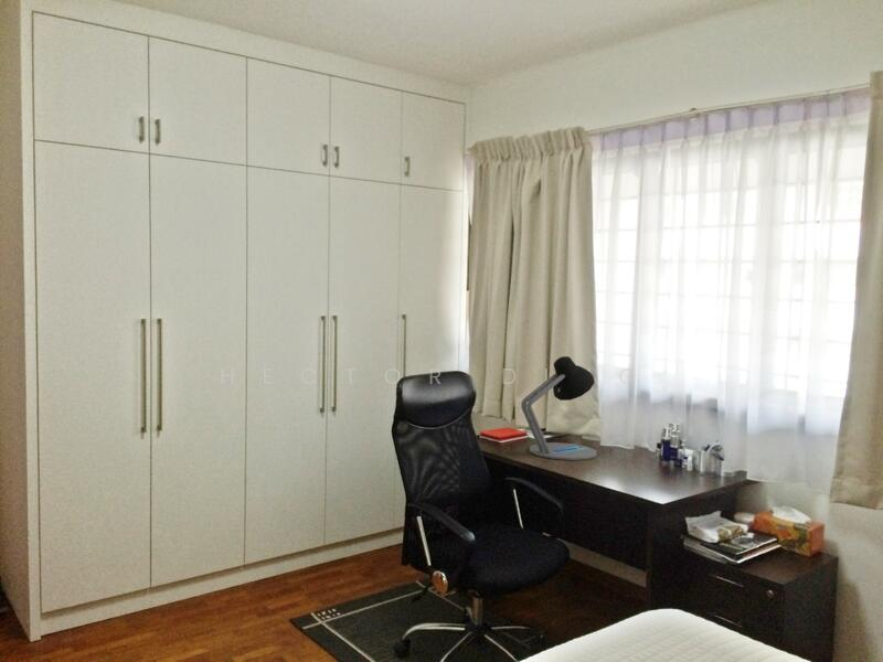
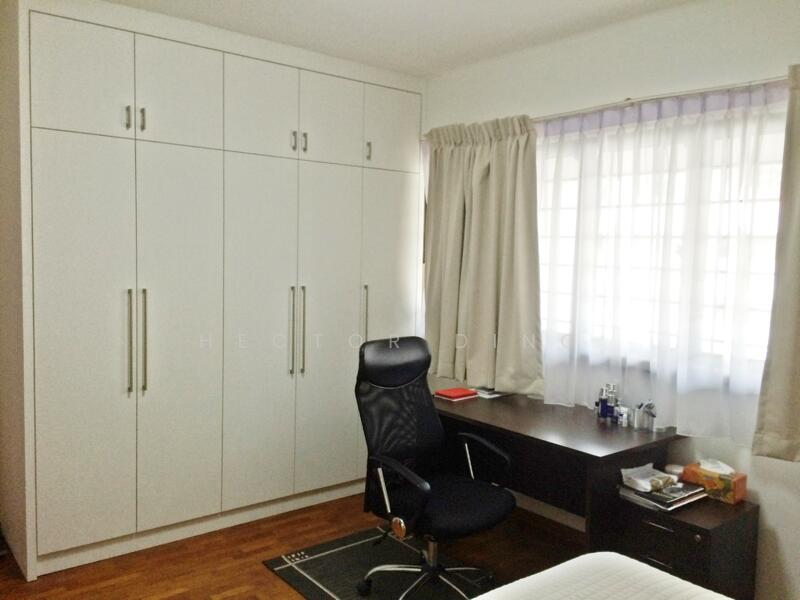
- desk lamp (560, 399)
